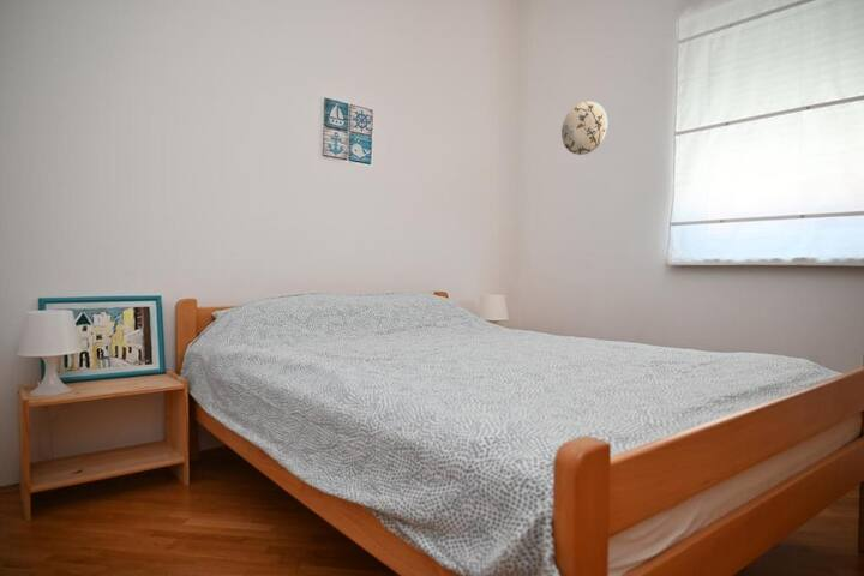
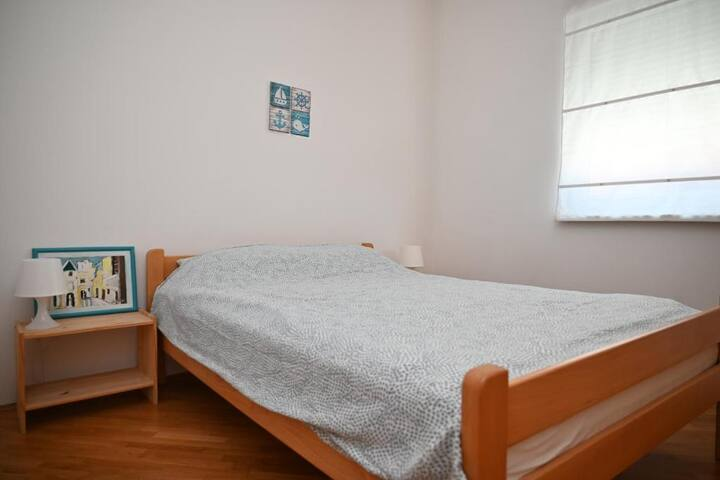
- decorative plate (583, 127)
